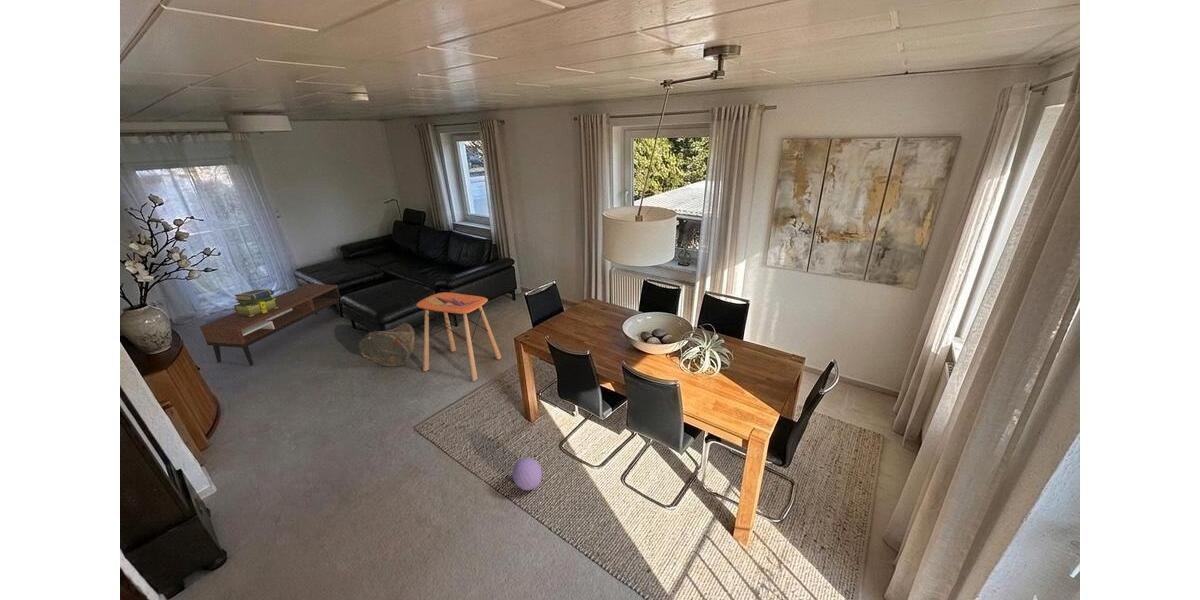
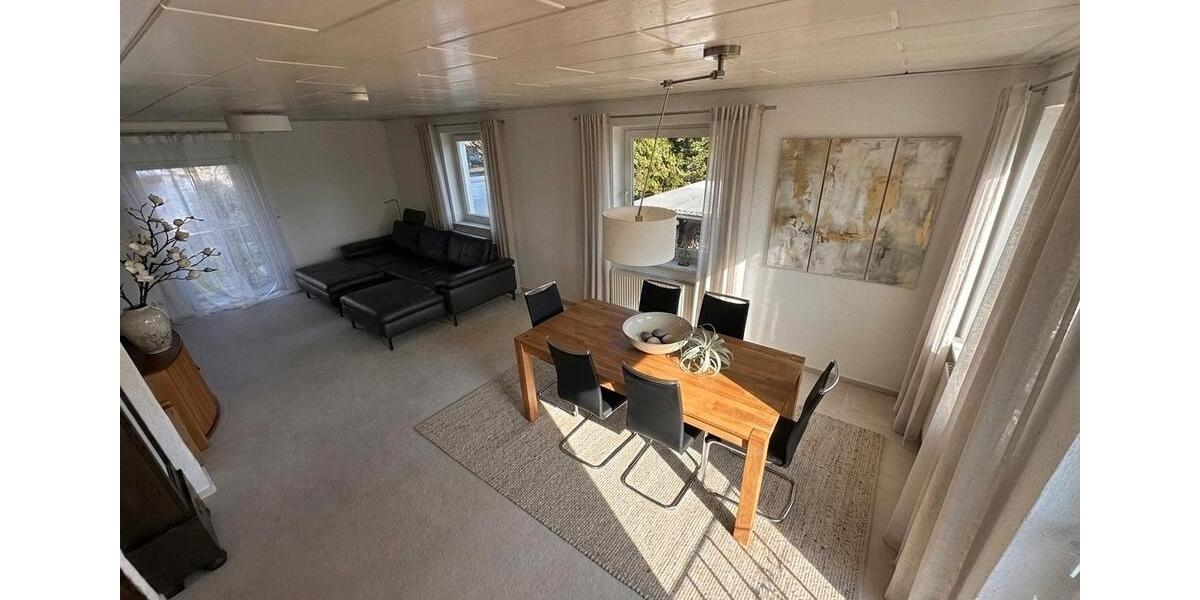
- ball (527, 473)
- stack of books (255, 301)
- bag (393, 343)
- side table (457, 334)
- coffee table (282, 320)
